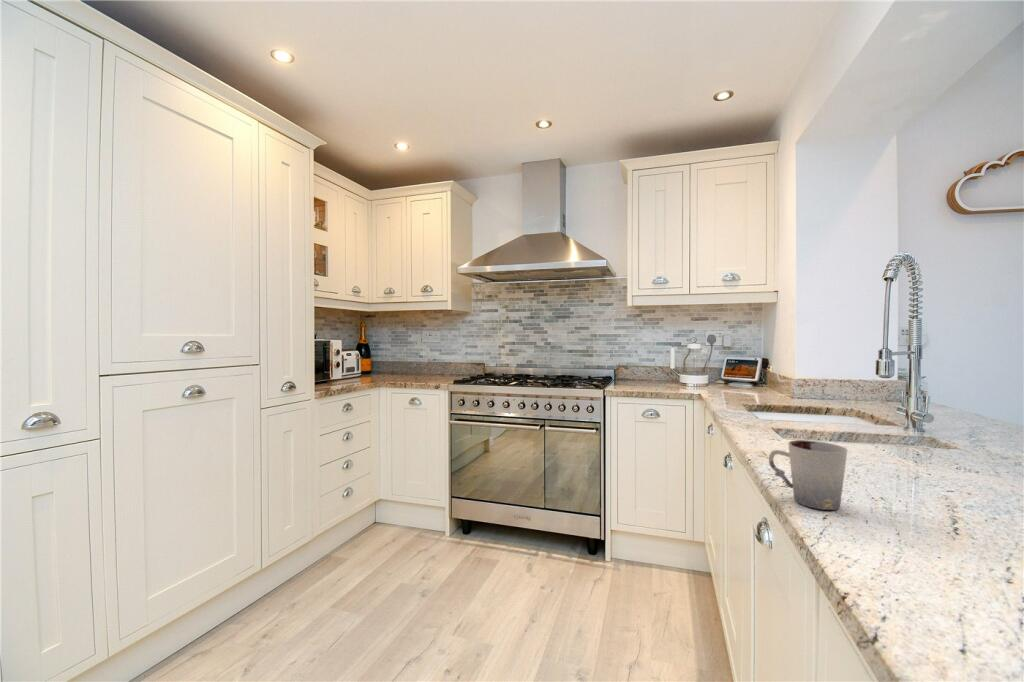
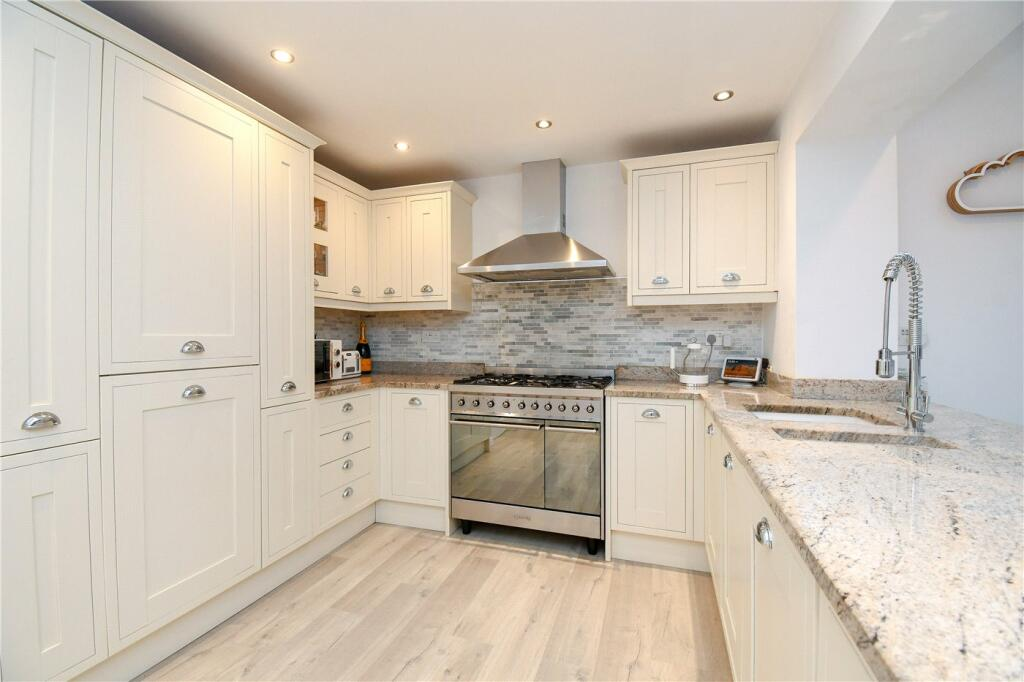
- cup (805, 472)
